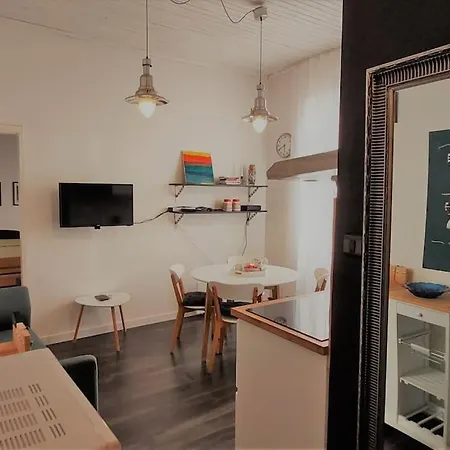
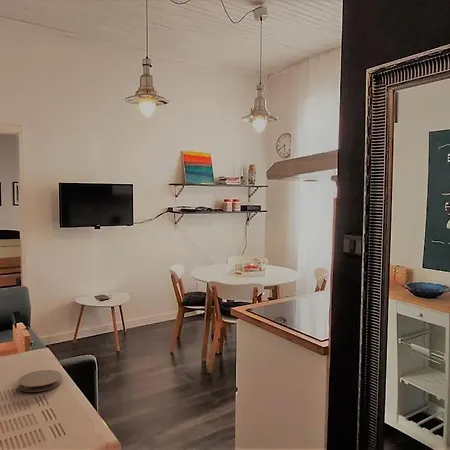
+ coaster (40, 380)
